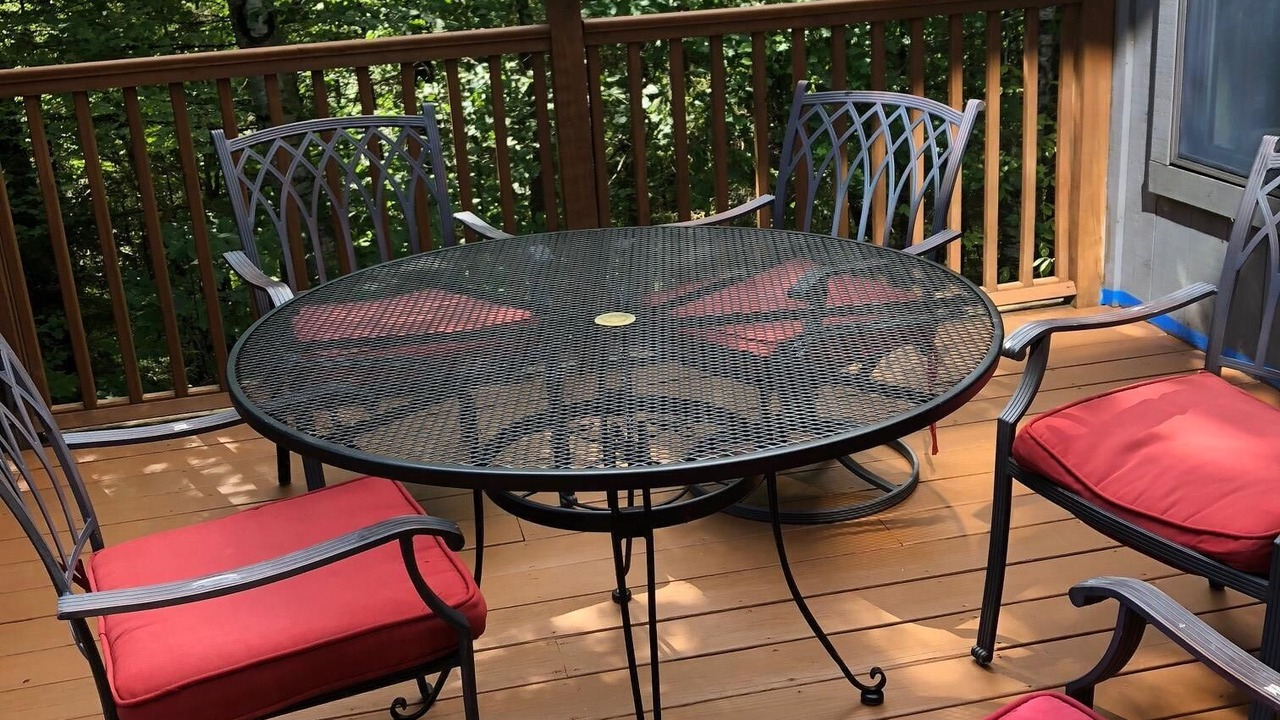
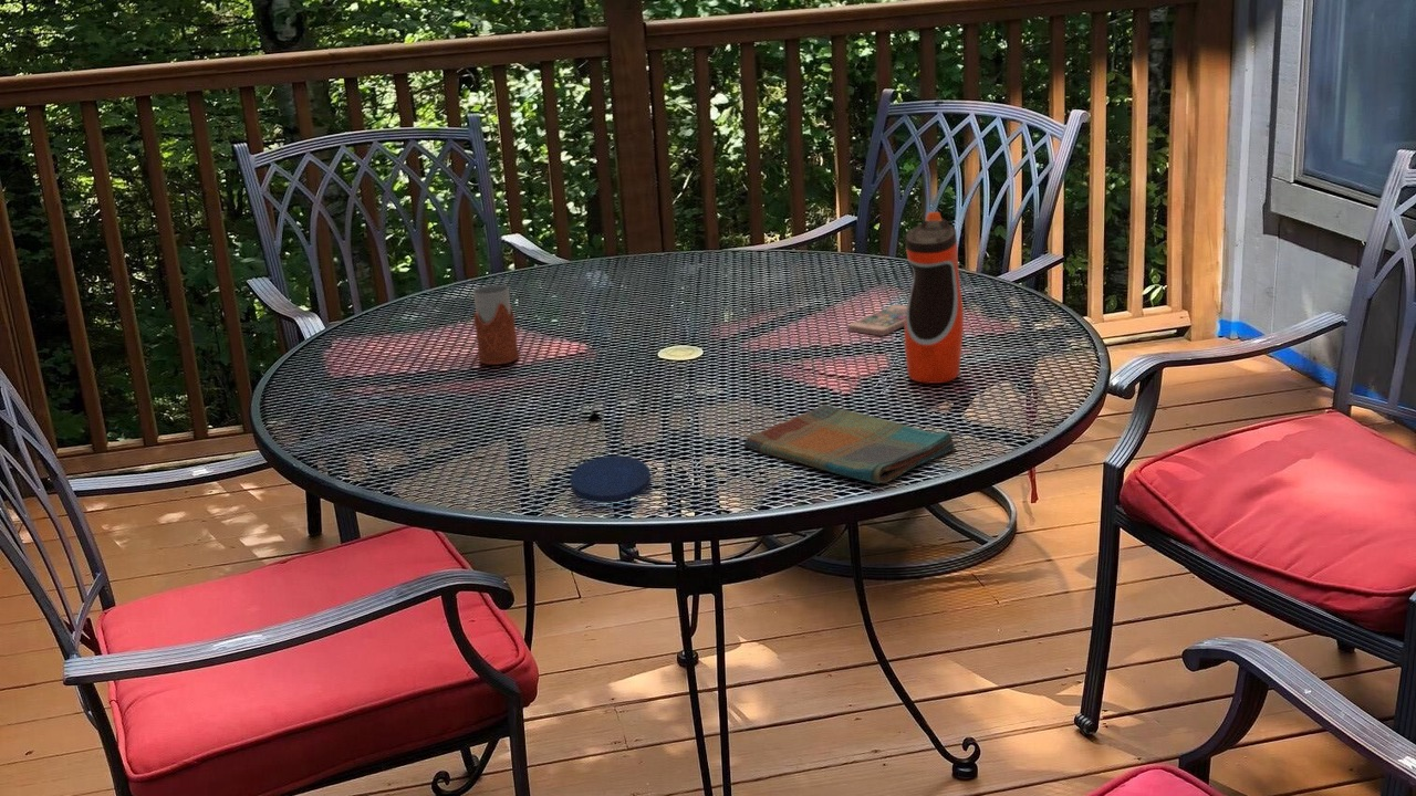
+ drinking glass (490, 323)
+ water bottle (933, 296)
+ dish towel (848, 440)
+ plate (597, 458)
+ smartphone (888, 320)
